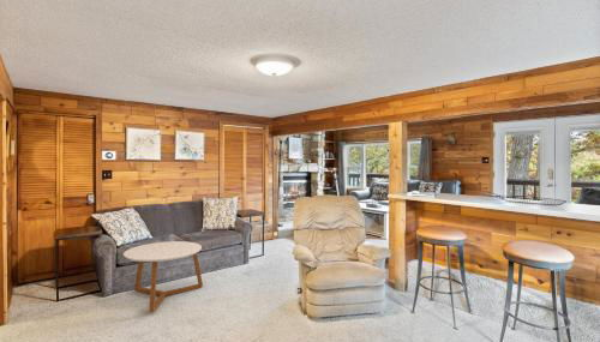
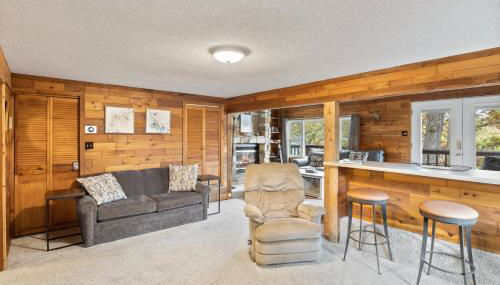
- coffee table (156, 272)
